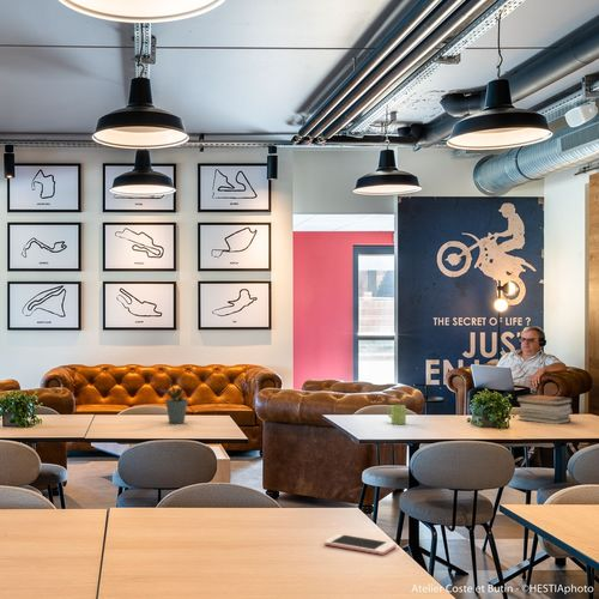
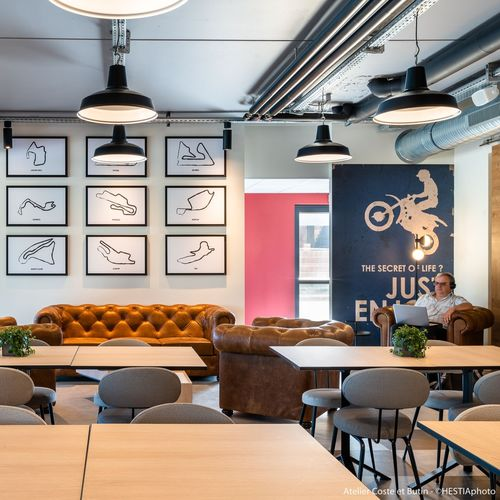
- potted plant (173, 400)
- cell phone (359, 544)
- mug (395, 413)
- book stack (544, 409)
